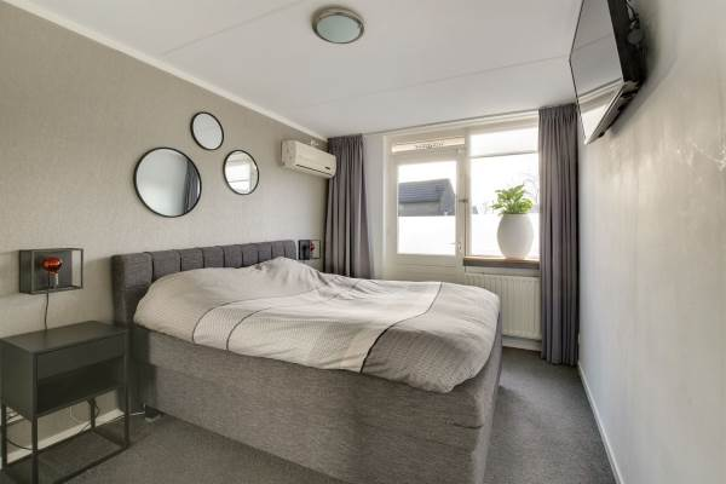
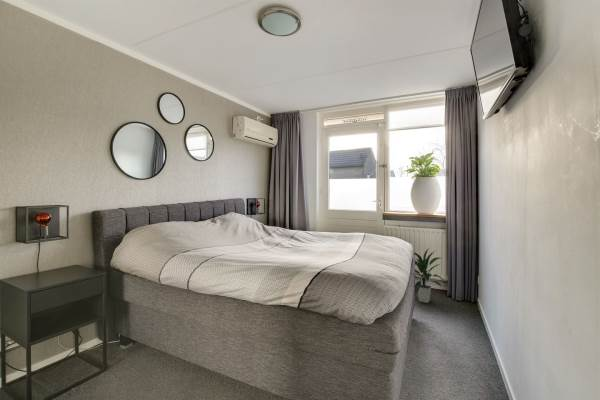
+ indoor plant (422, 274)
